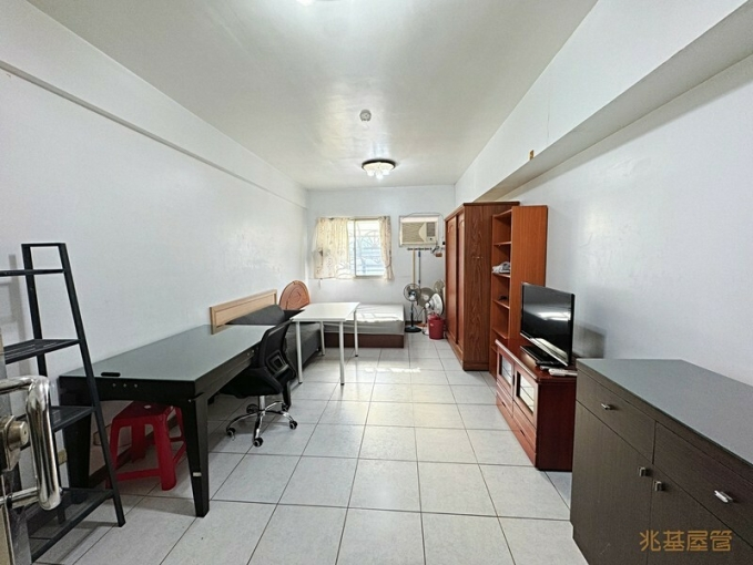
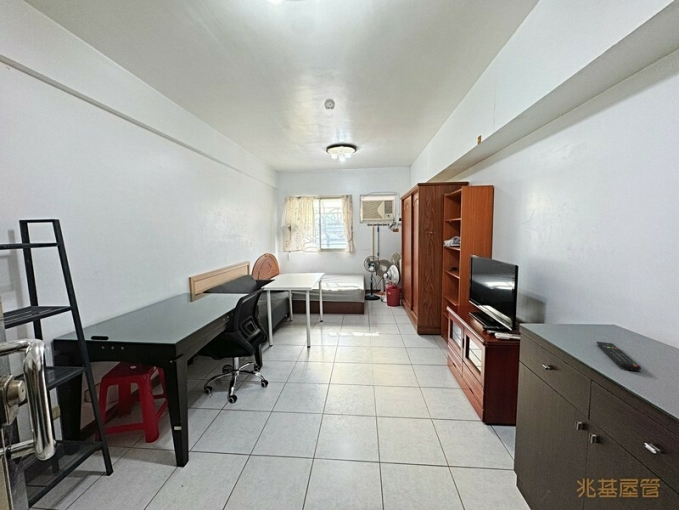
+ remote control (616, 355)
